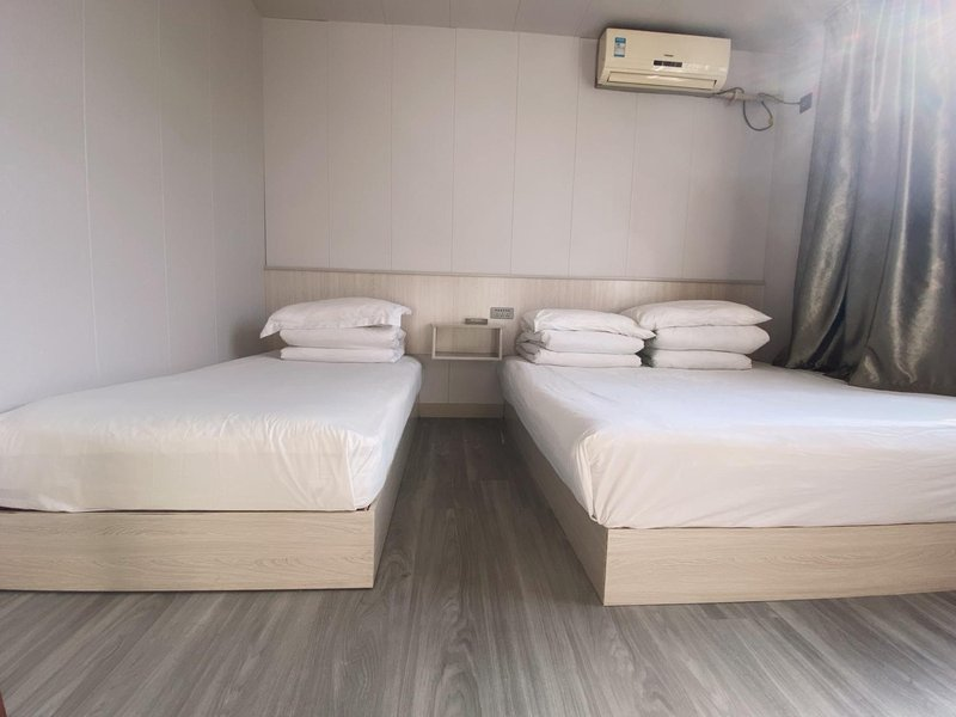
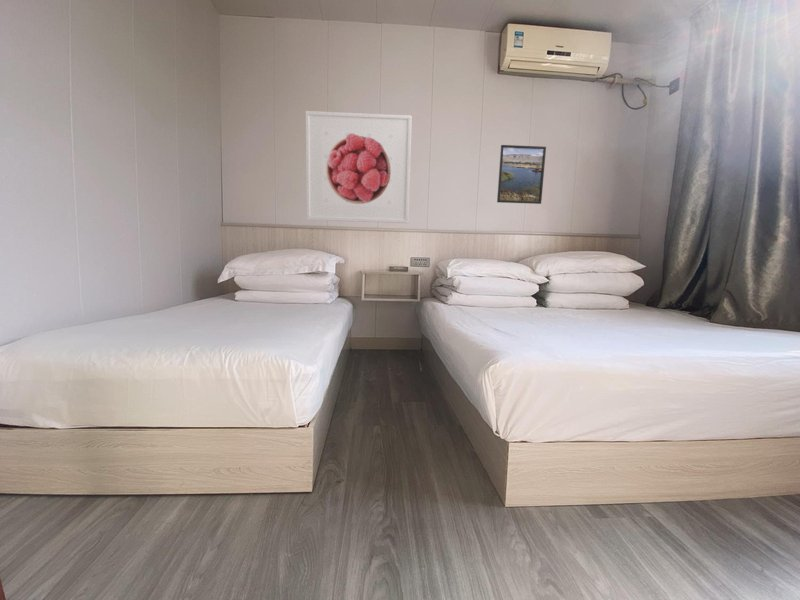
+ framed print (521, 174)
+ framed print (358, 168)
